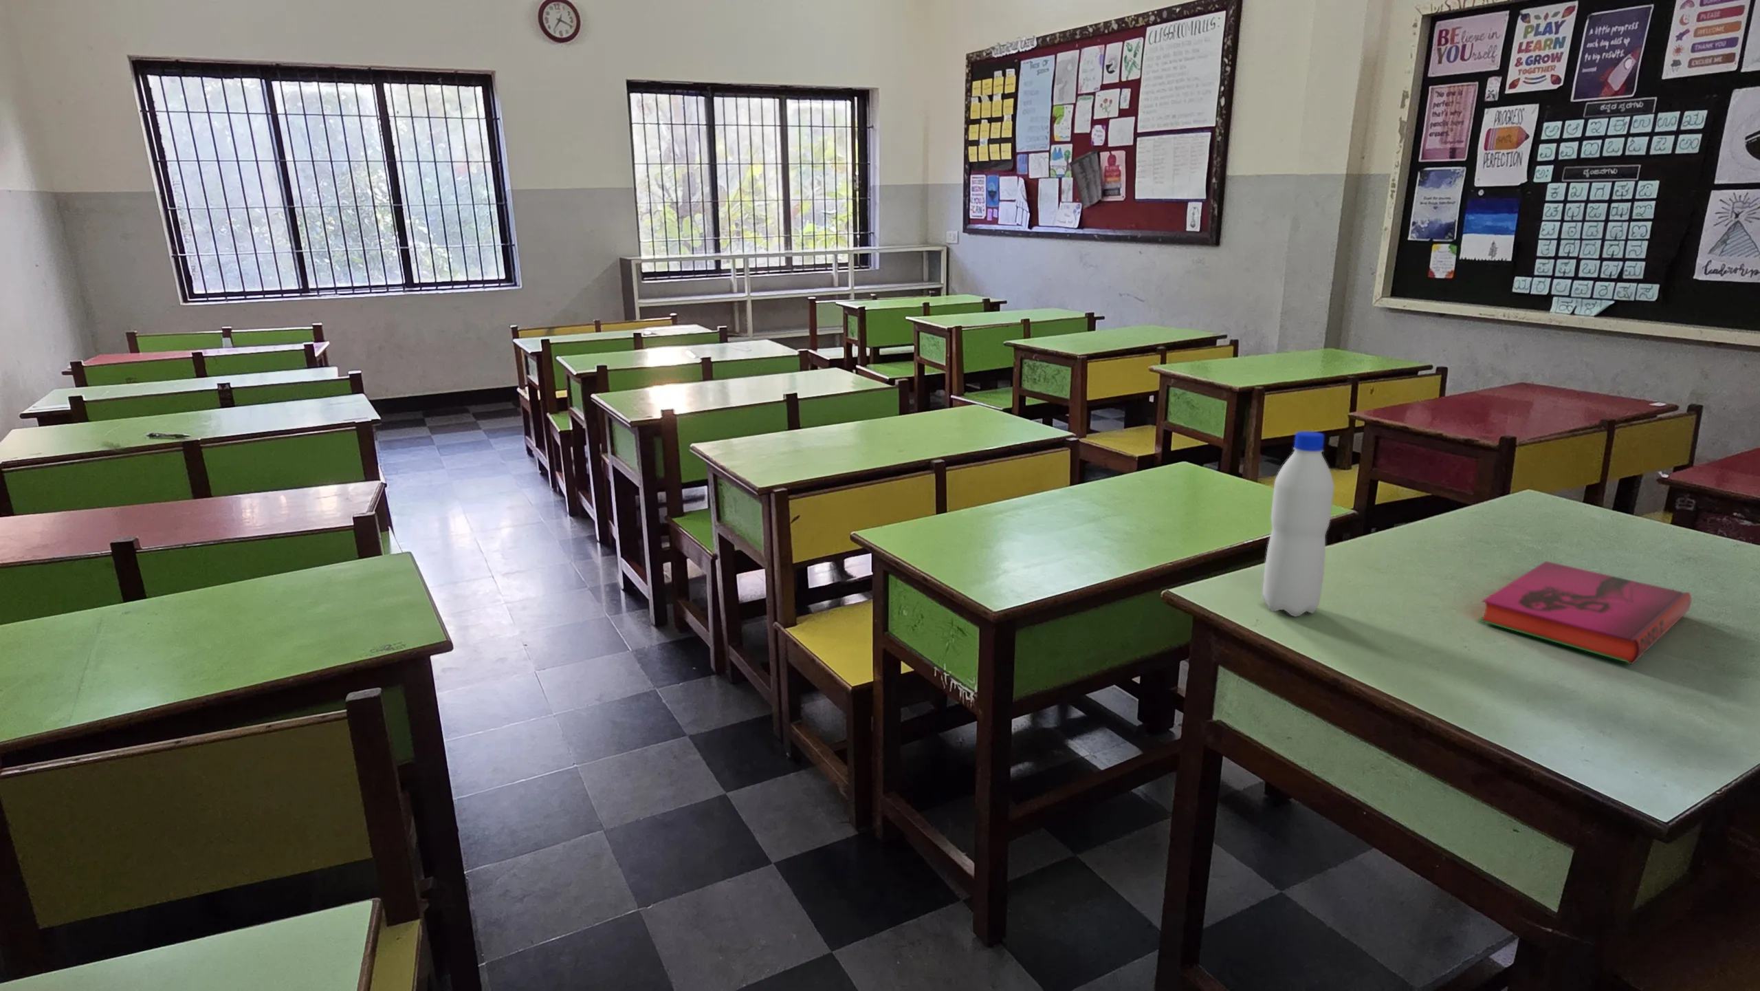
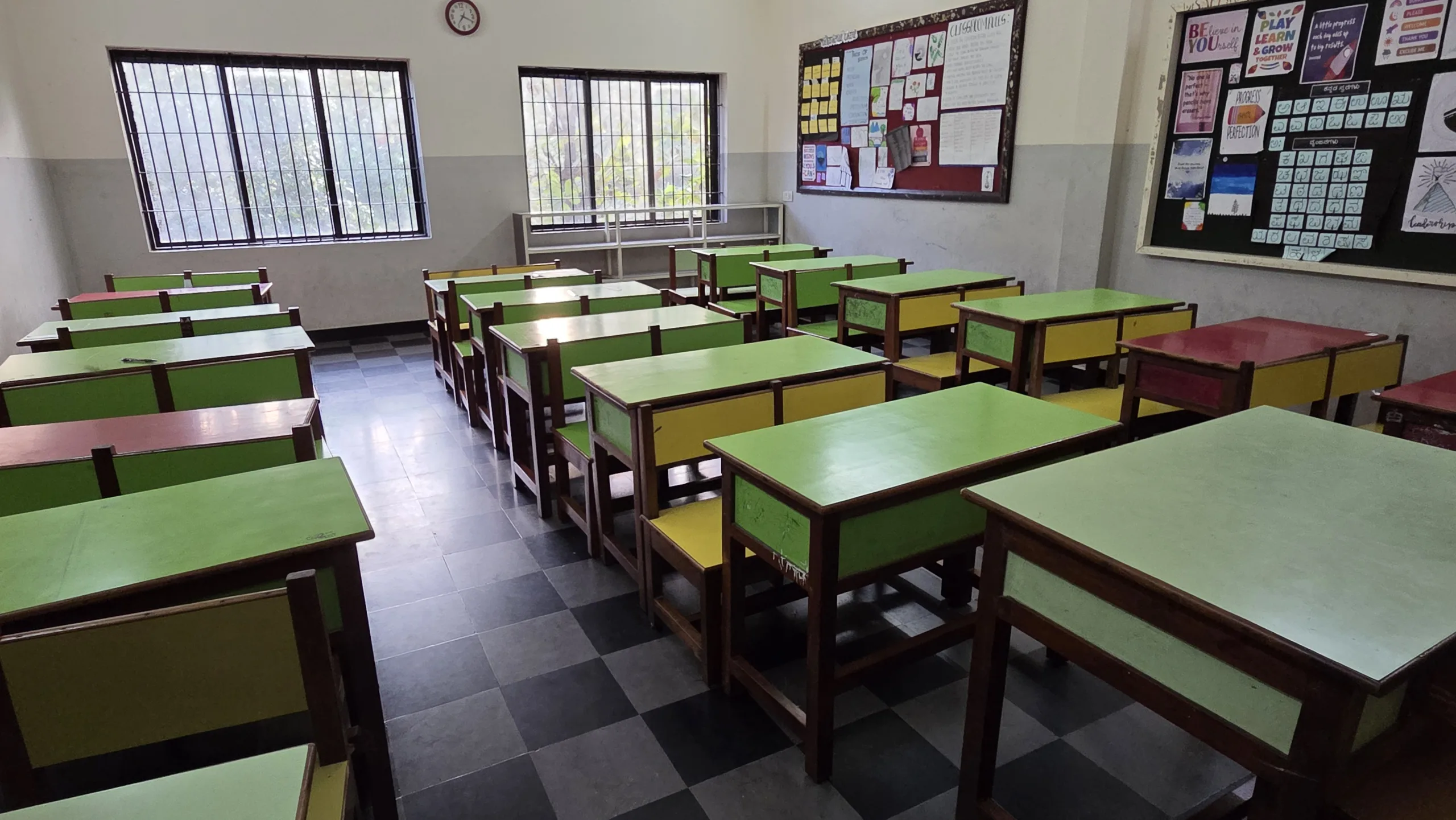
- hardback book (1586, 607)
- water bottle (1299, 522)
